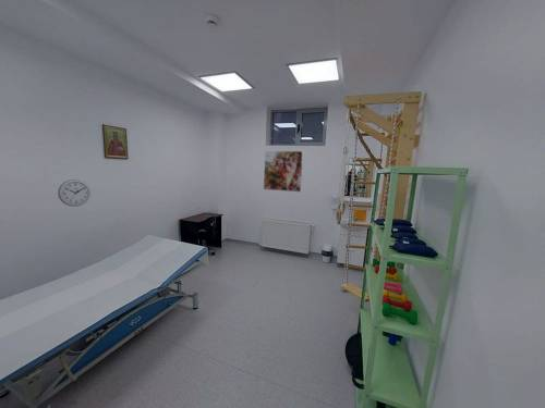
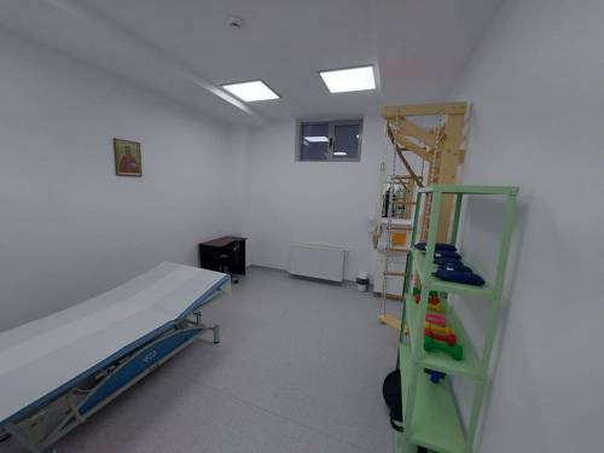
- wall clock (75, 193)
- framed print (282, 171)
